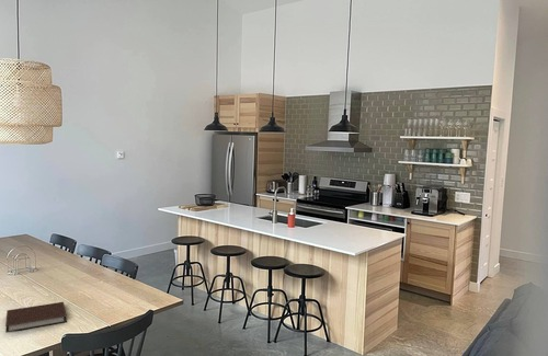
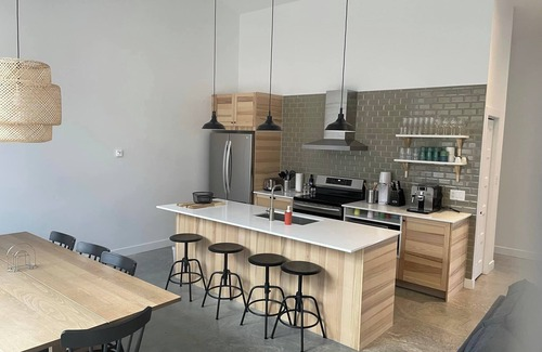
- notebook (36, 315)
